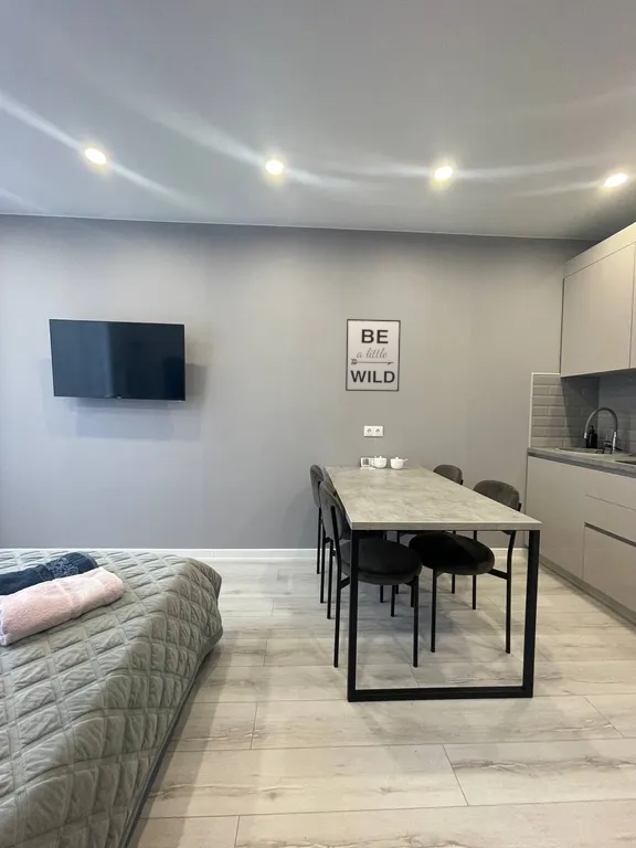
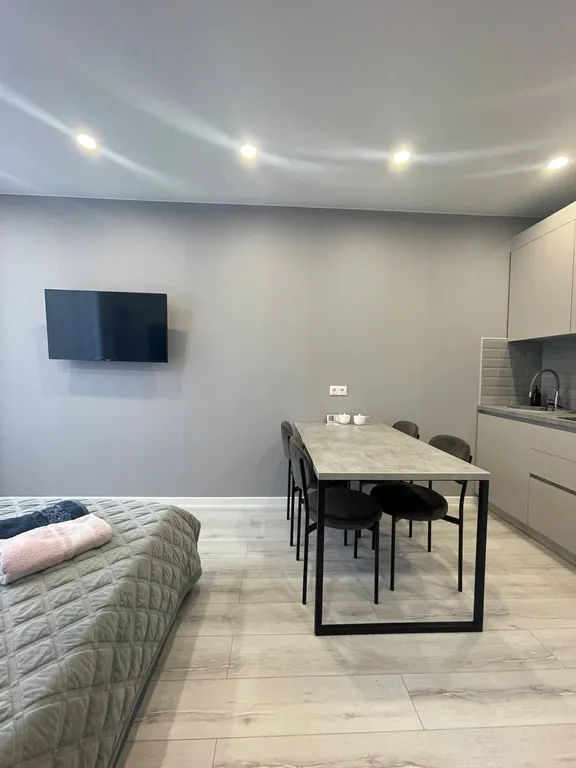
- wall art (372, 356)
